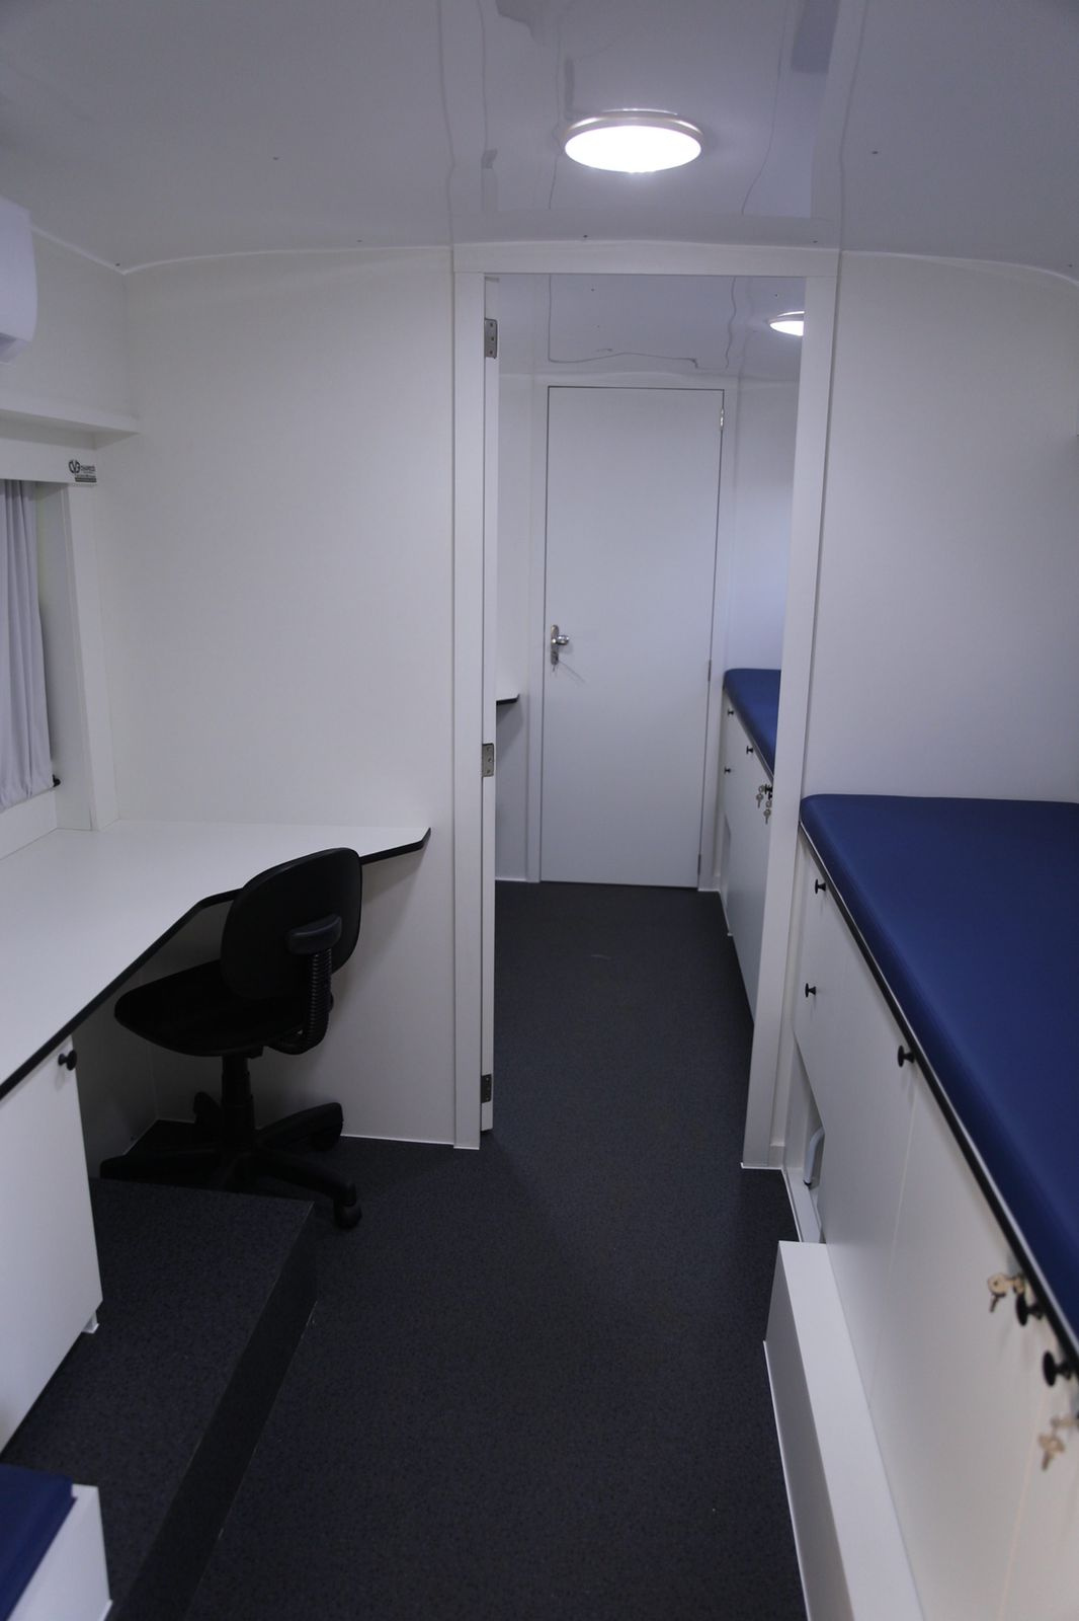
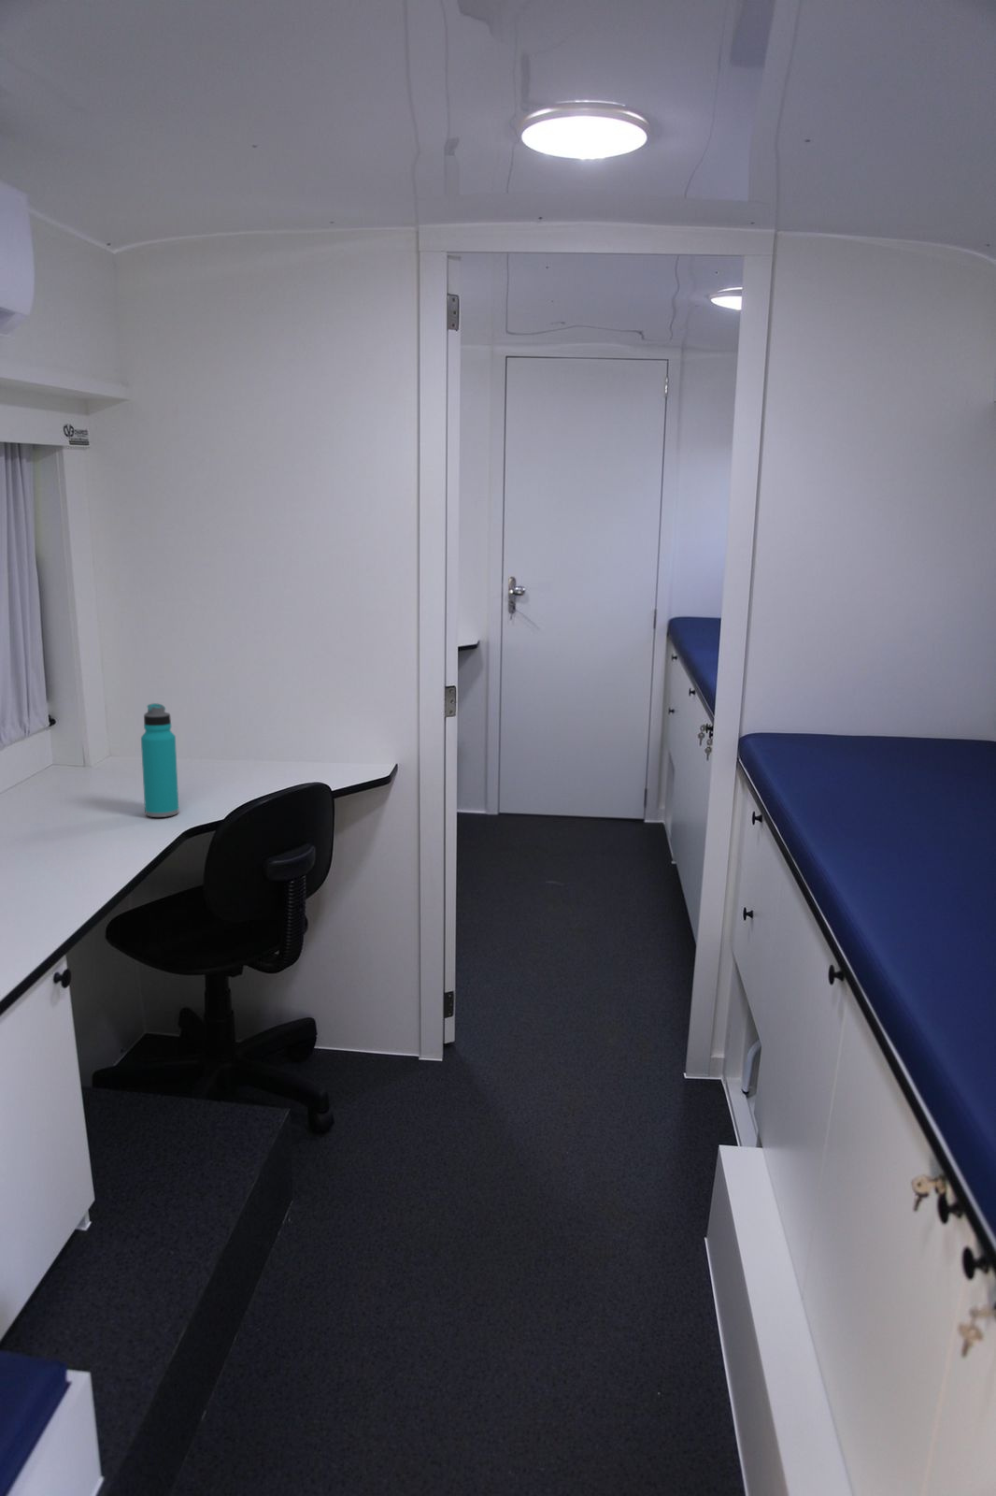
+ water bottle (159, 760)
